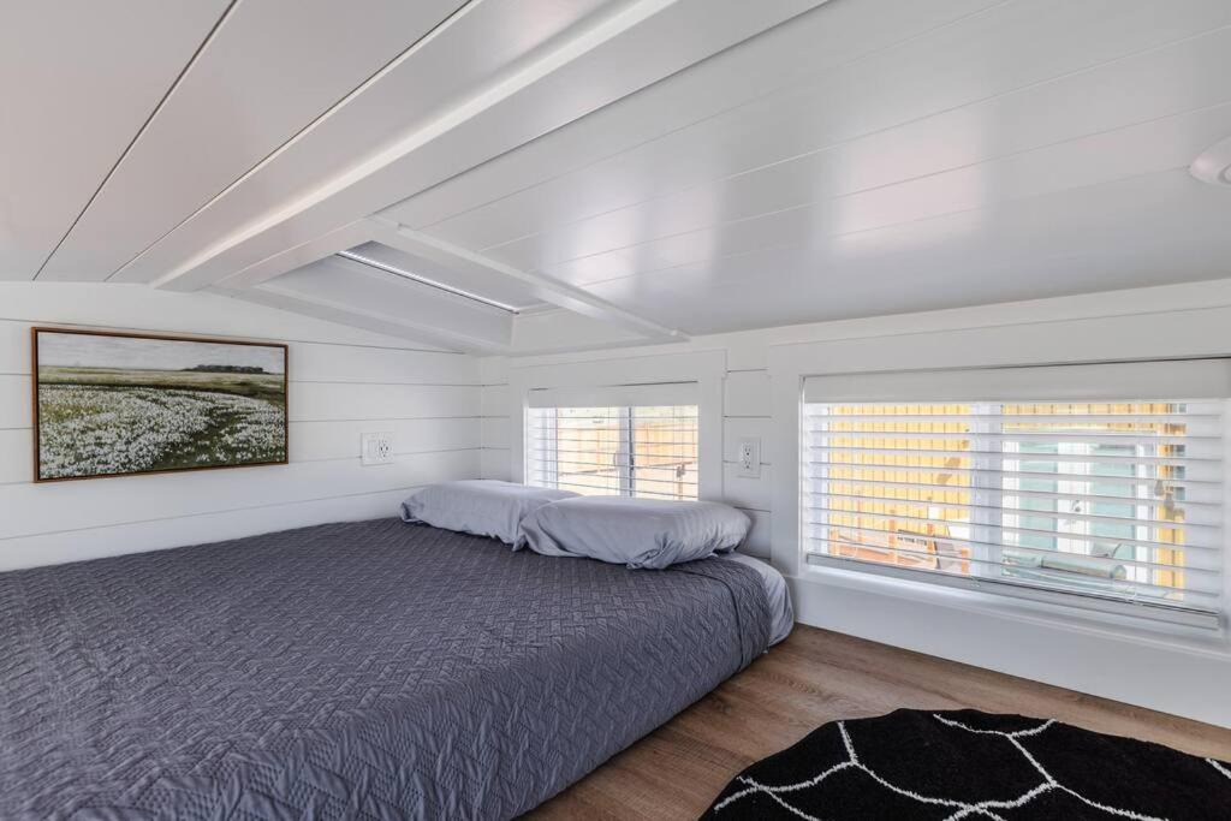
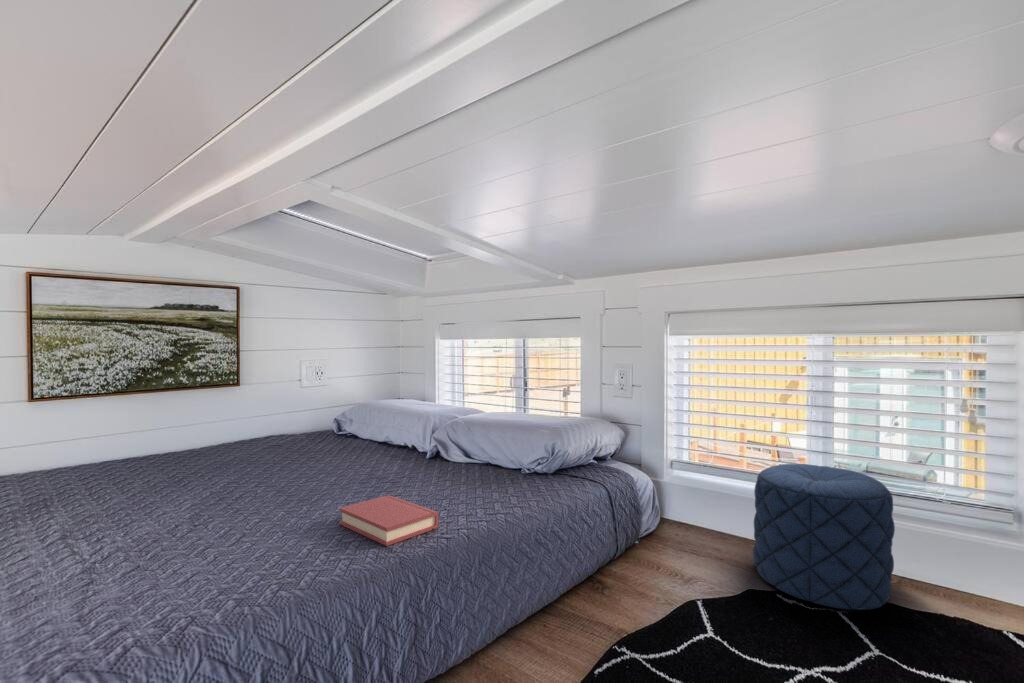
+ hardback book (388, 517)
+ pouf (819, 526)
